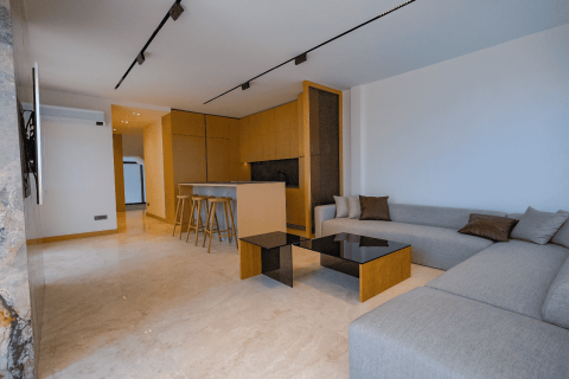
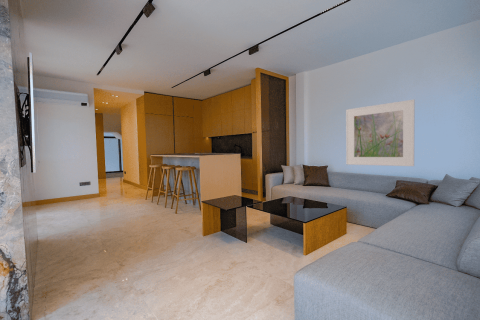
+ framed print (377, 135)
